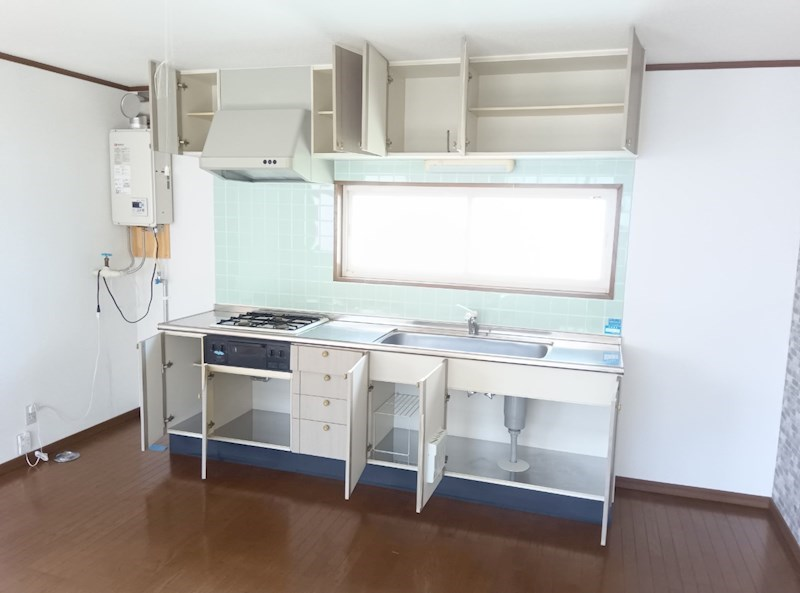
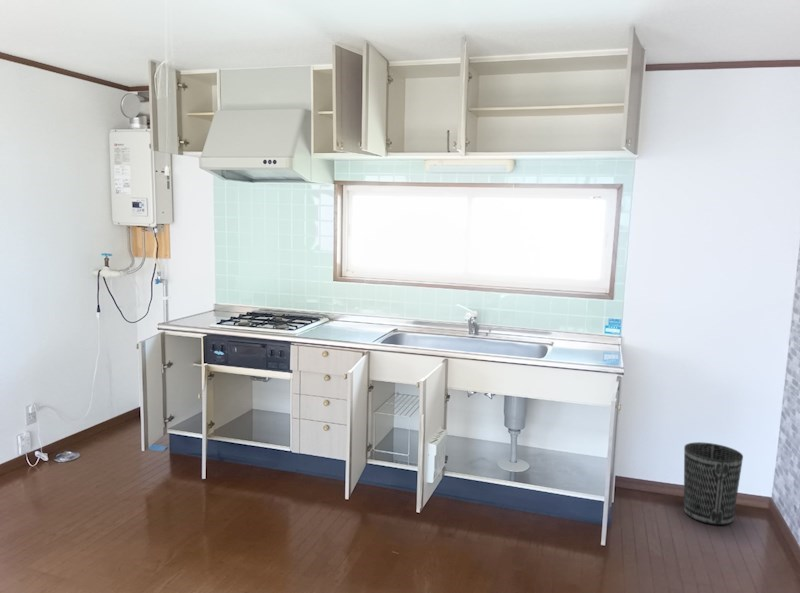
+ wastebasket (710, 483)
